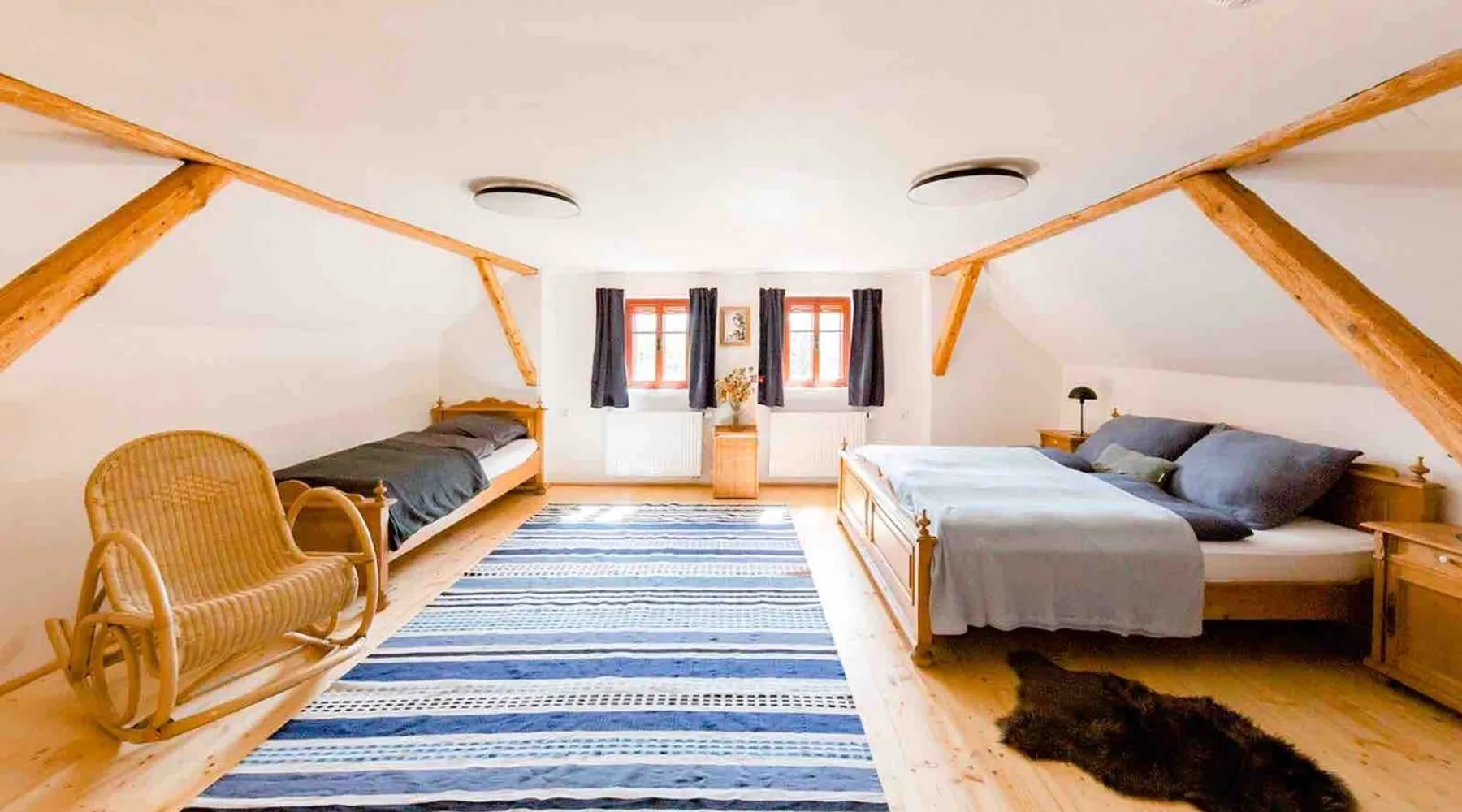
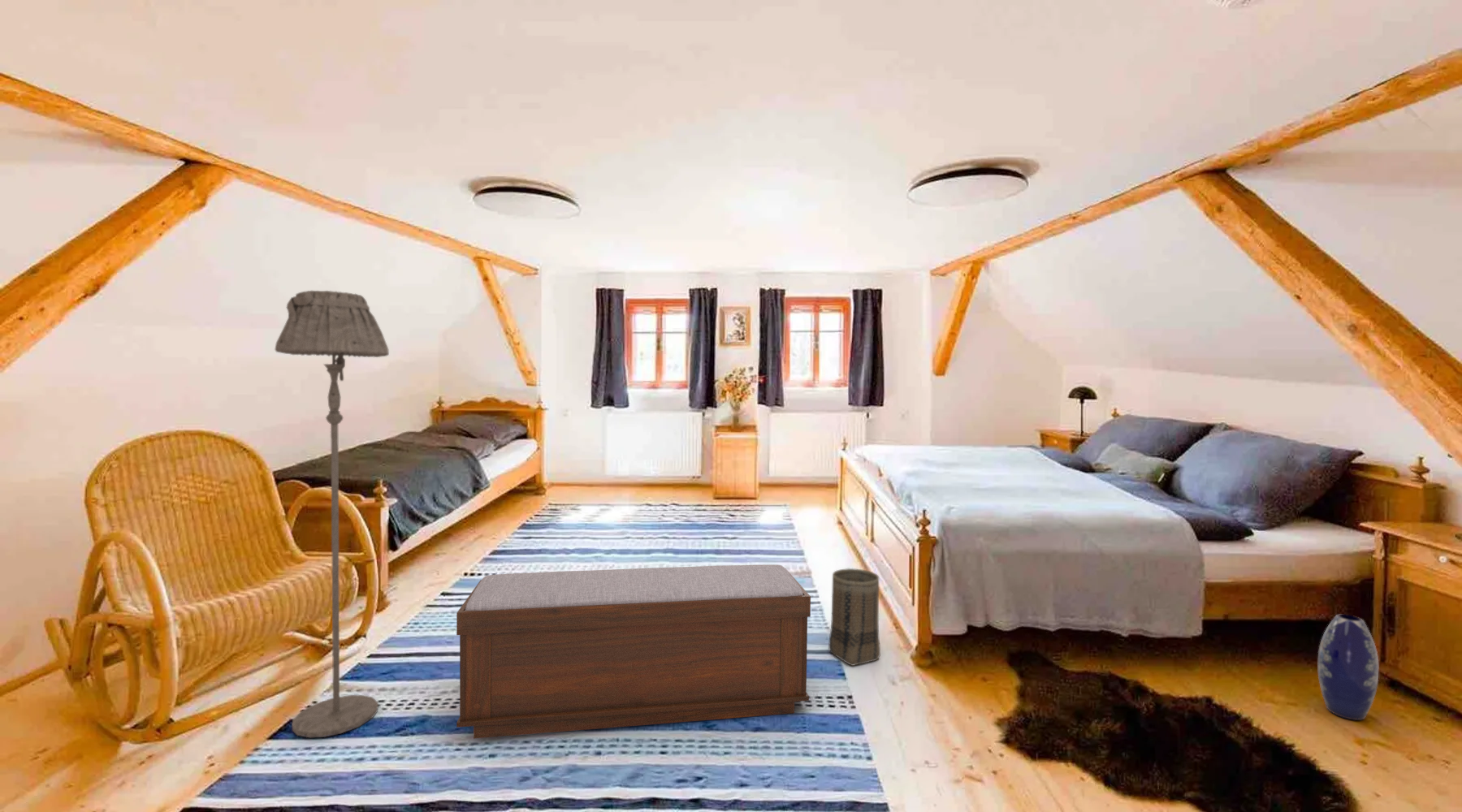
+ basket (854, 615)
+ floor lamp (335, 508)
+ vase (1347, 665)
+ bench (640, 640)
